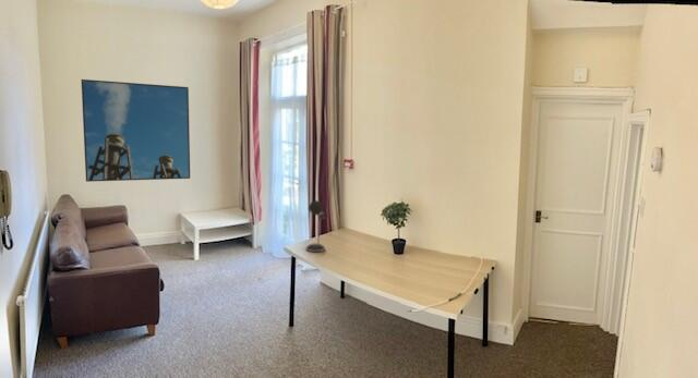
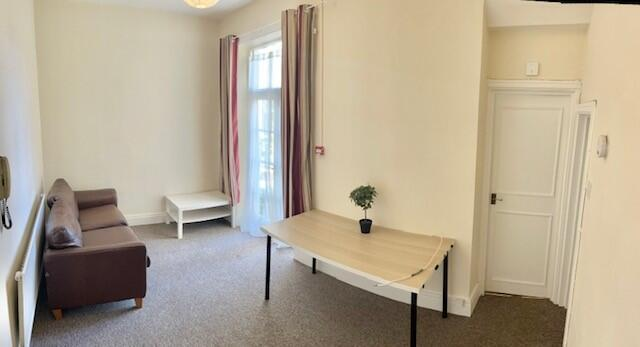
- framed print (139, 132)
- desk lamp (318, 225)
